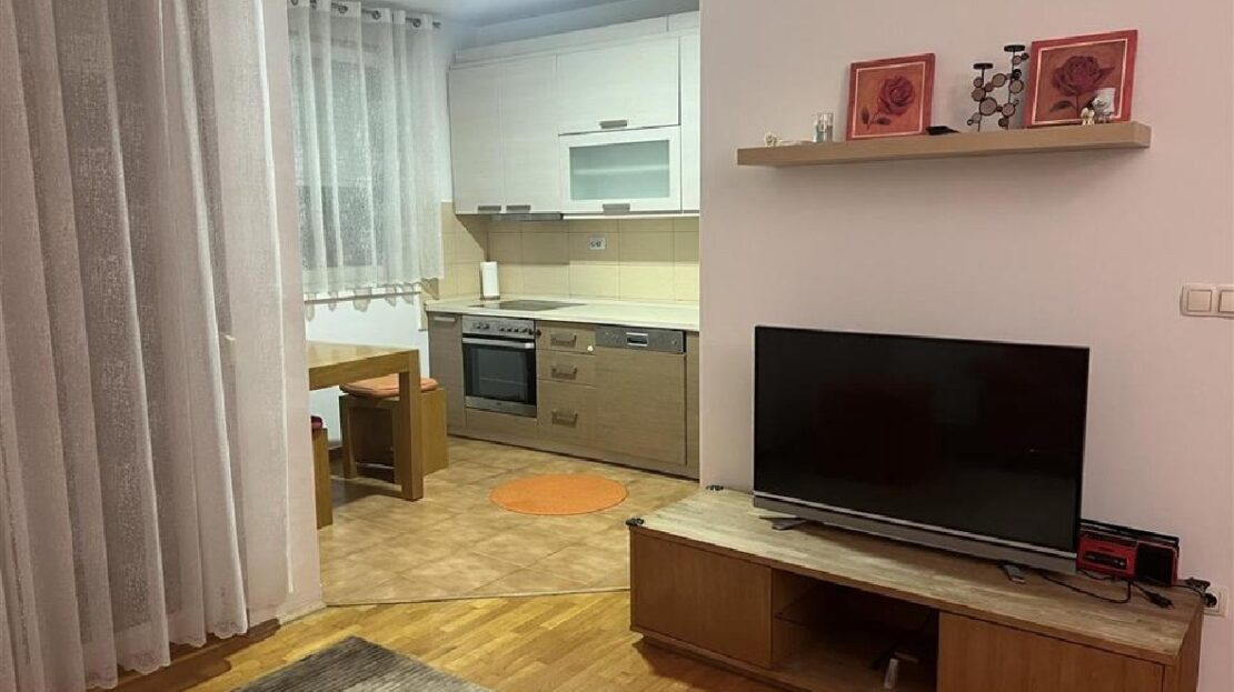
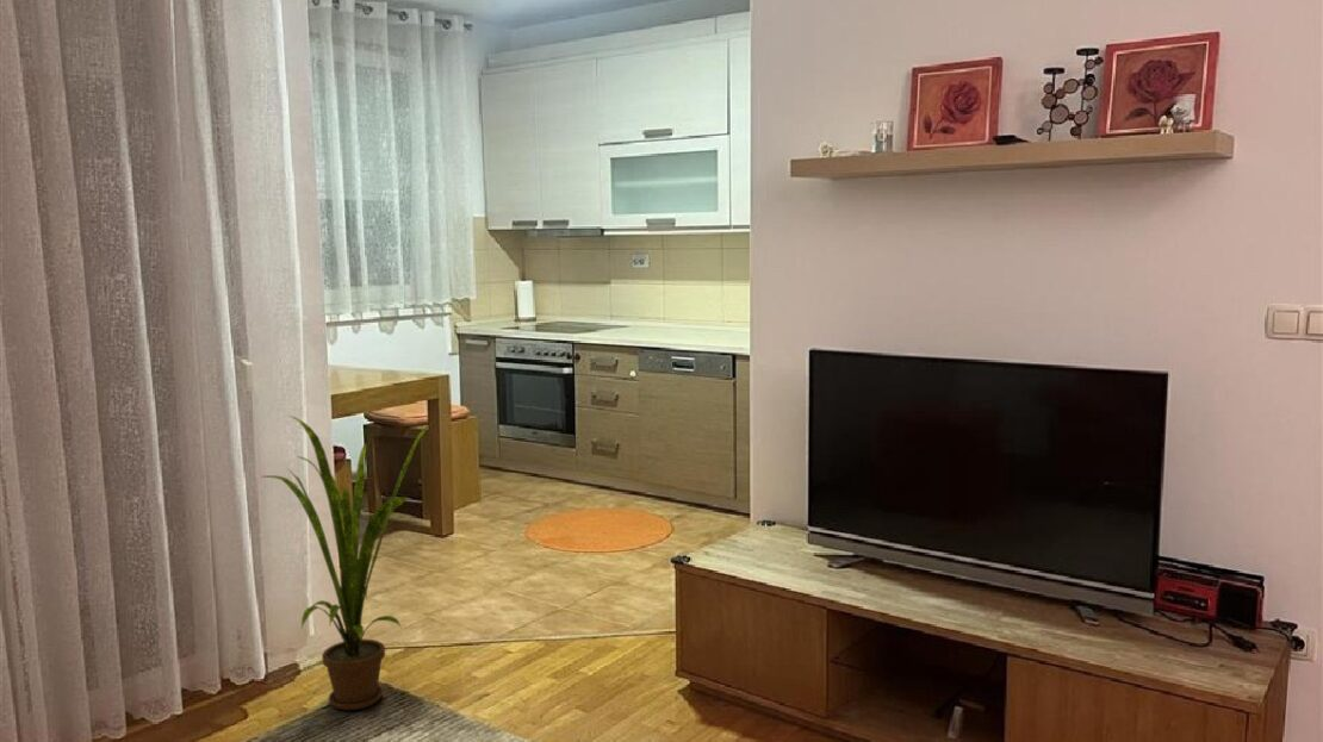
+ house plant (333, 563)
